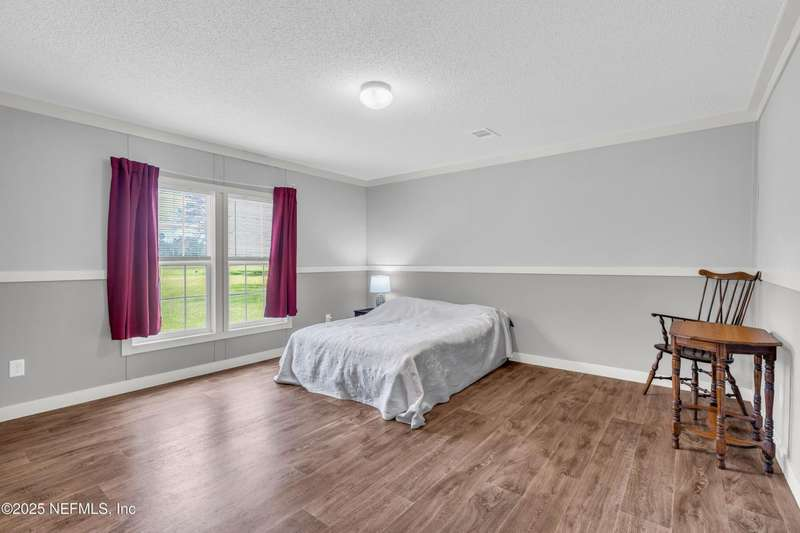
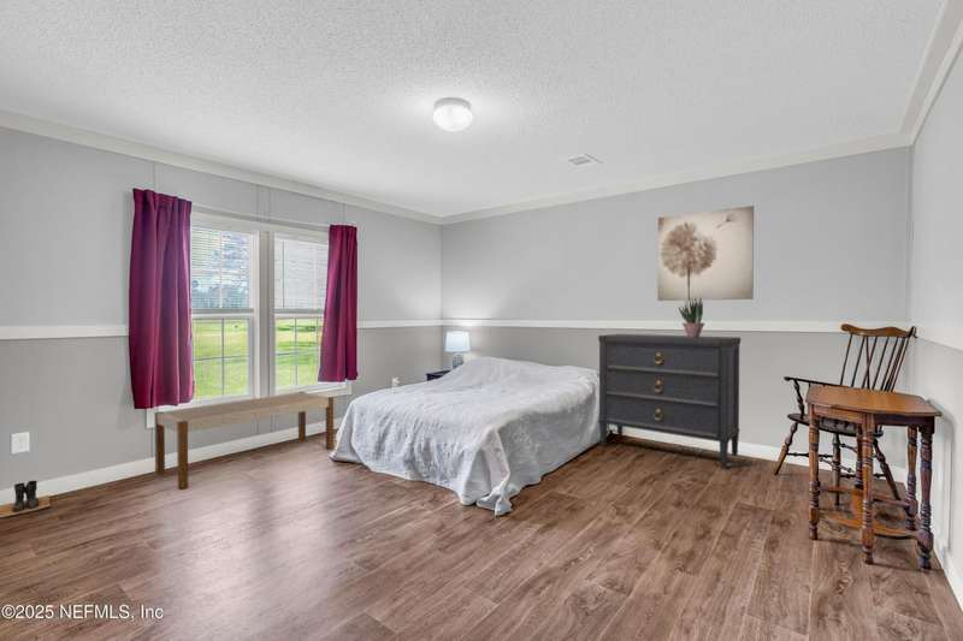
+ dresser (666, 393)
+ boots (23, 495)
+ wall art (702, 256)
+ bench (252, 420)
+ potted plant (691, 315)
